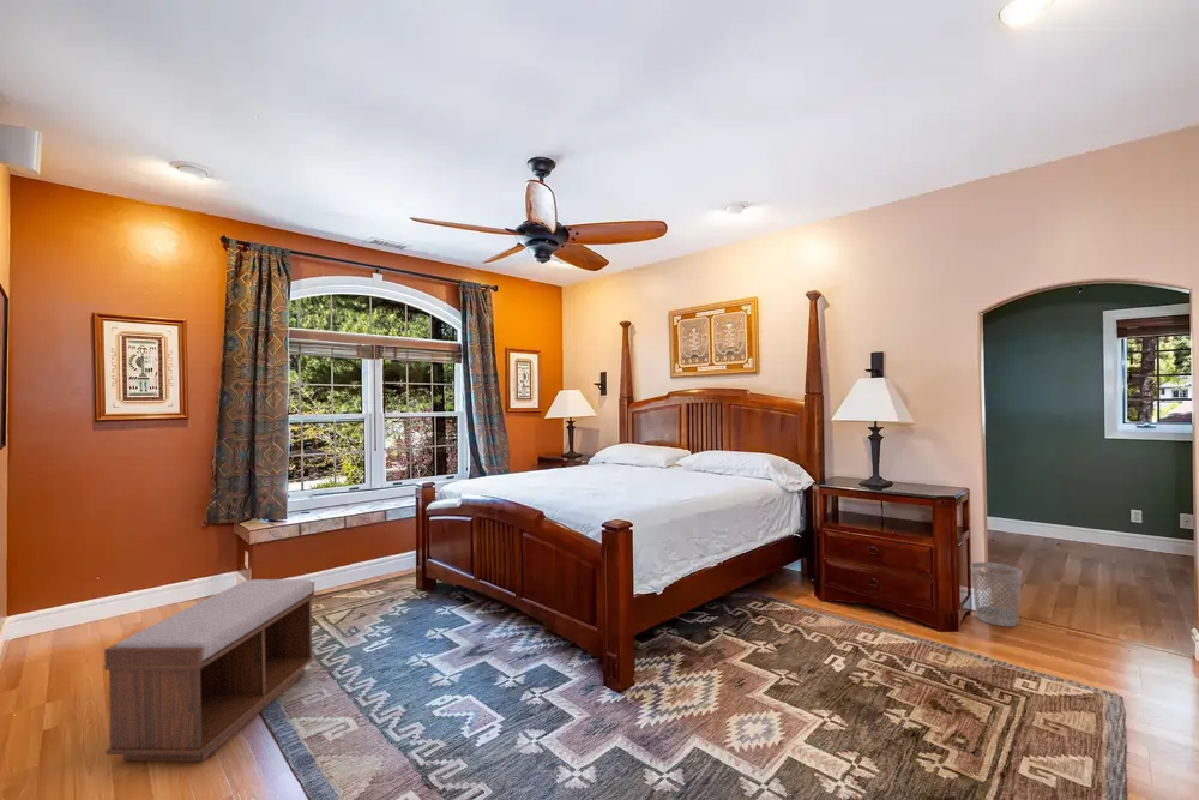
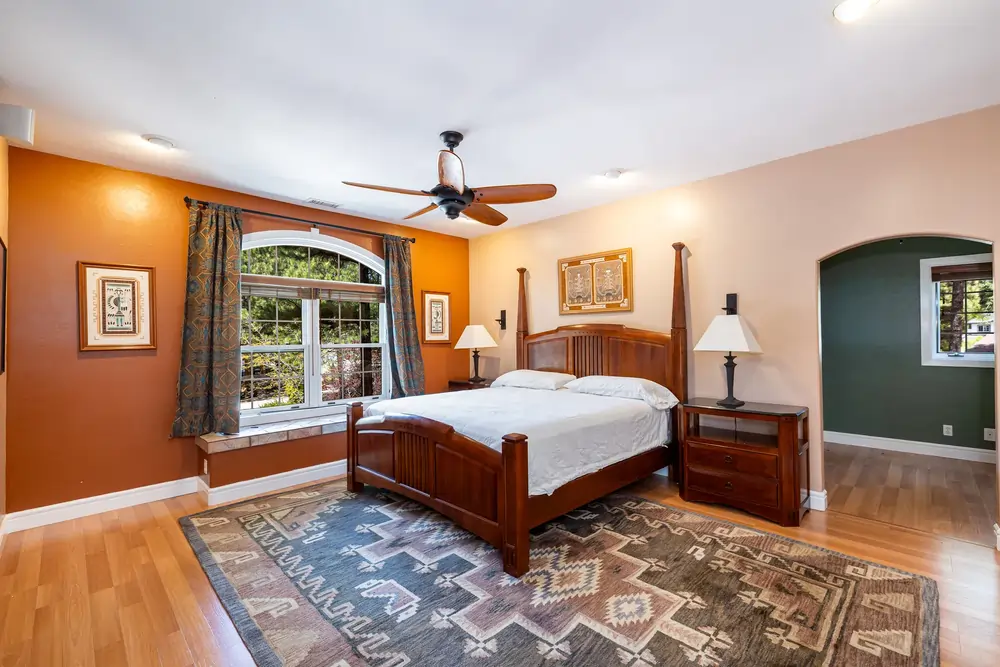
- wastebasket (995, 594)
- bench (227, 657)
